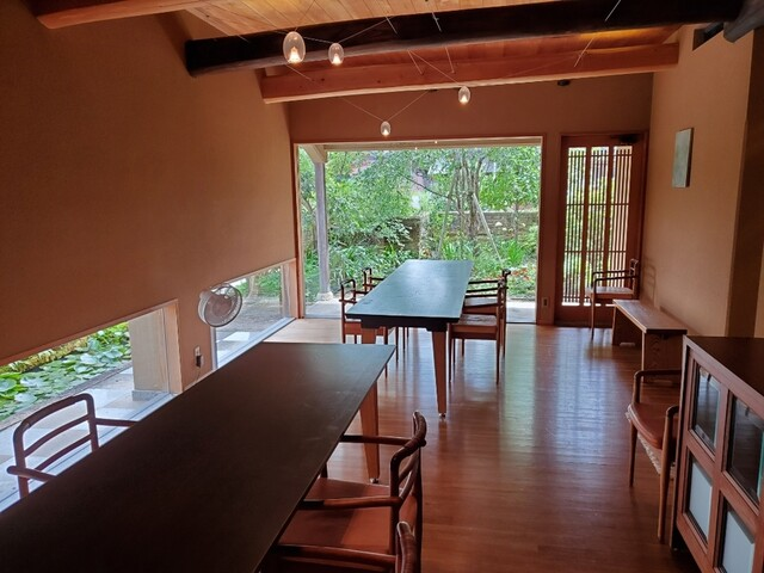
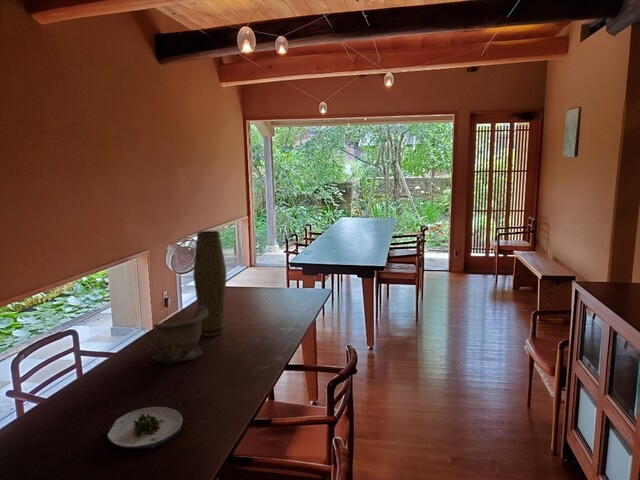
+ decorative bowl (179, 336)
+ salad plate (146, 422)
+ vase (210, 282)
